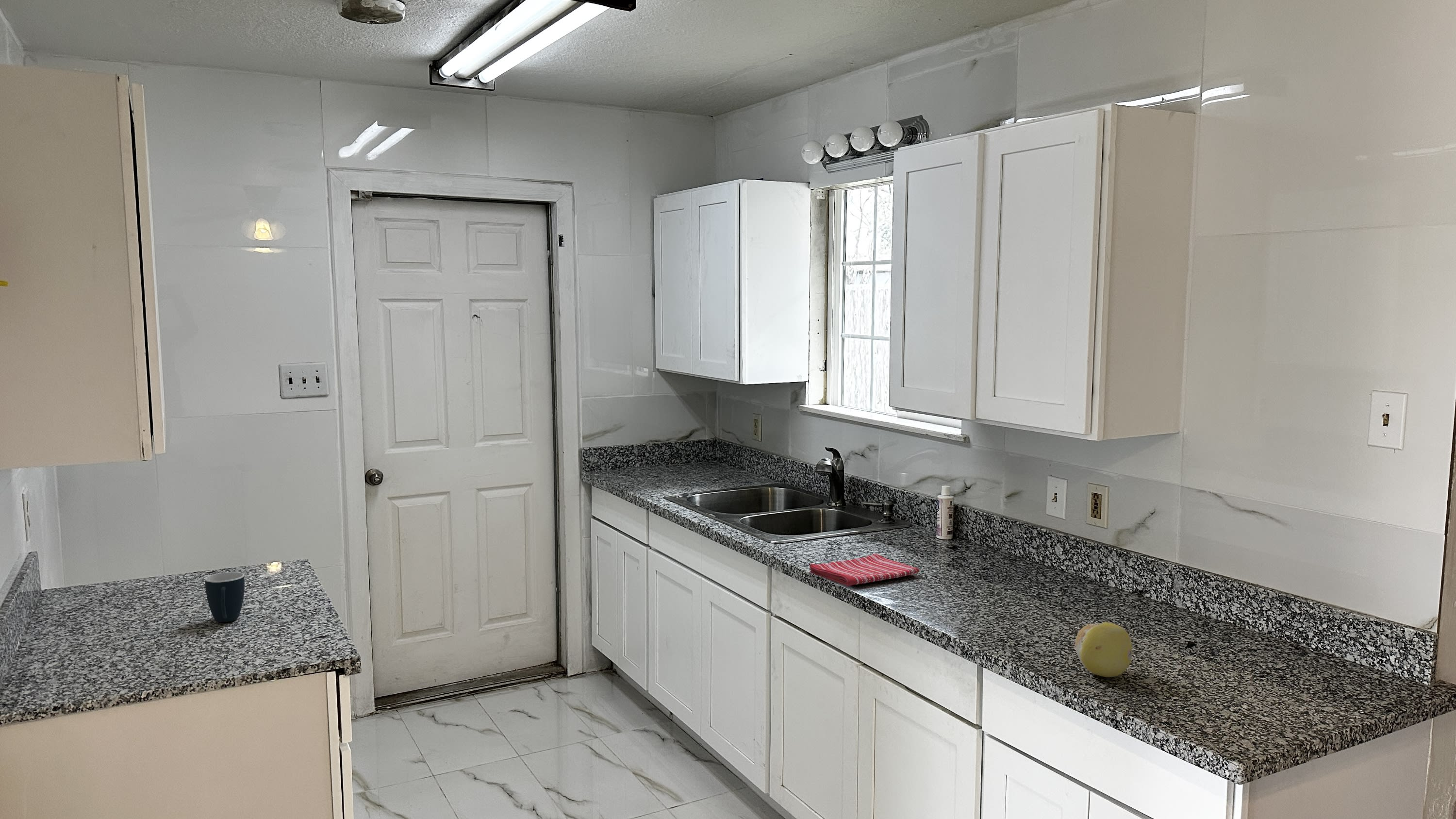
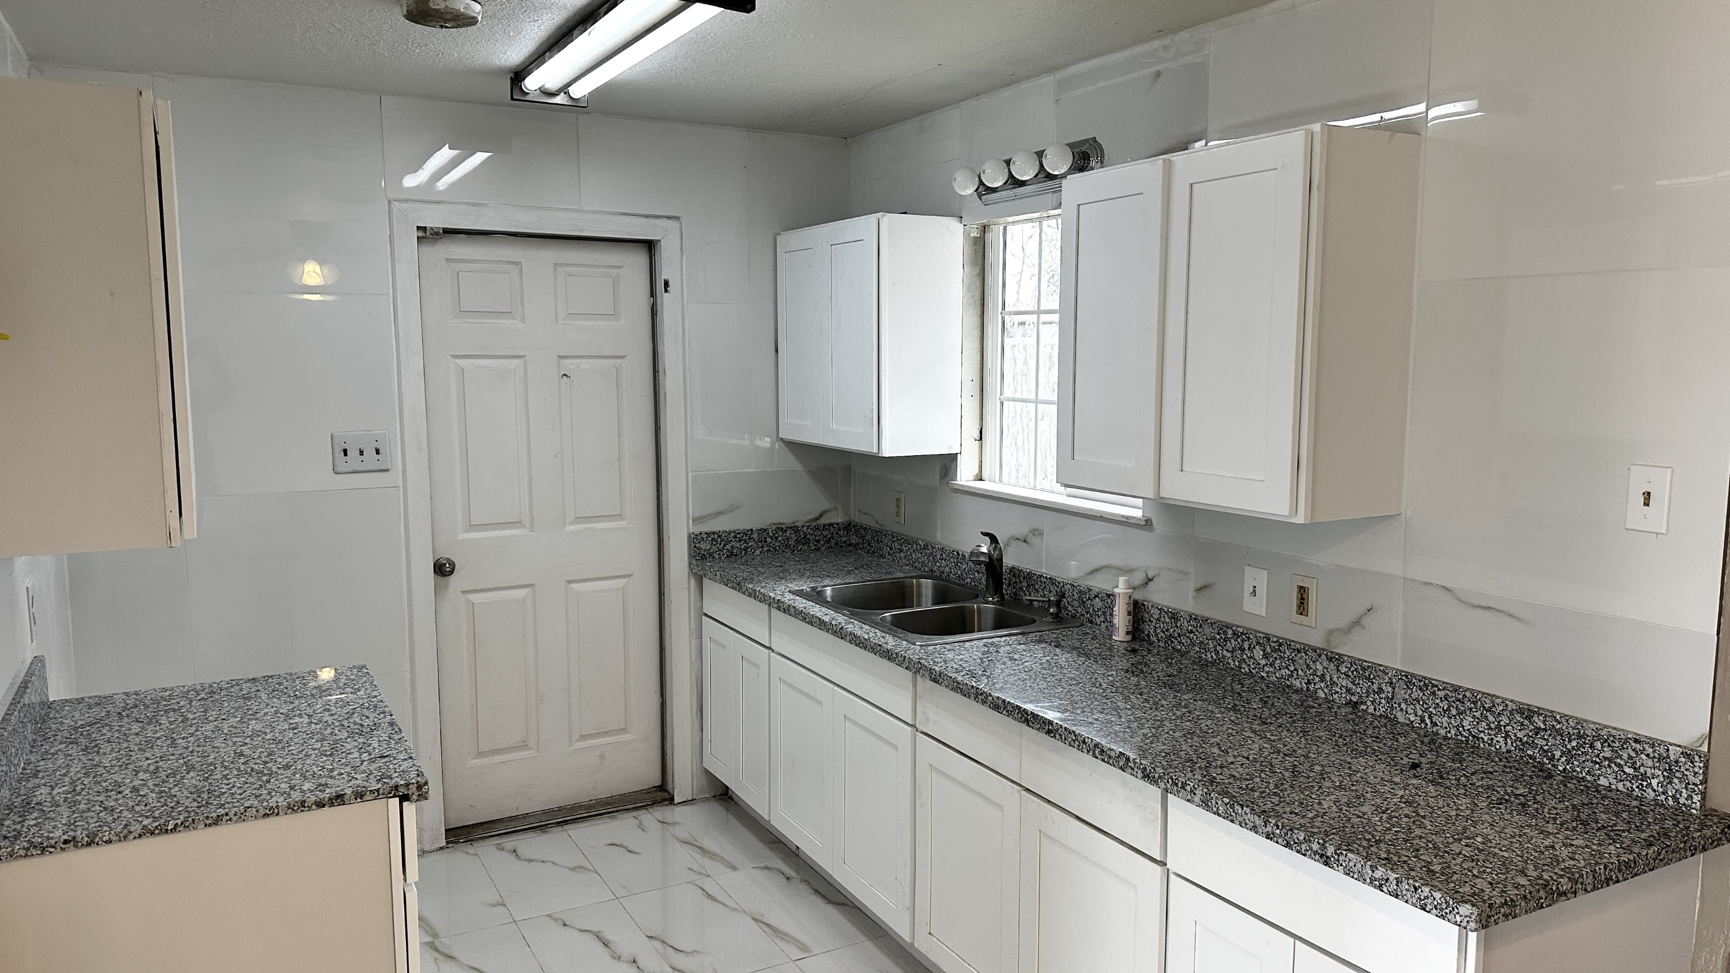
- fruit (1103, 648)
- dish towel (863, 569)
- mug (225, 600)
